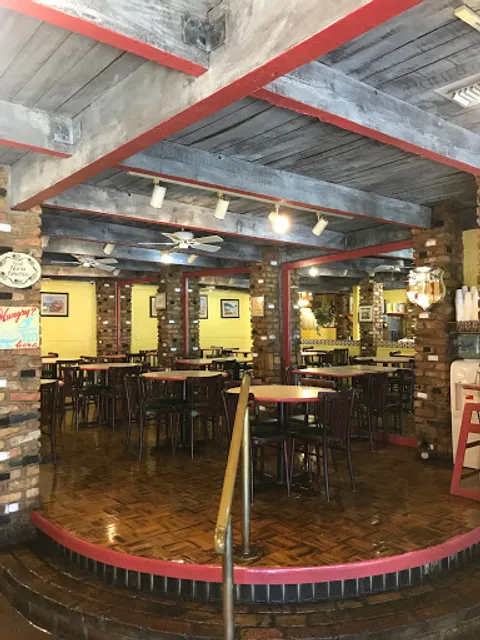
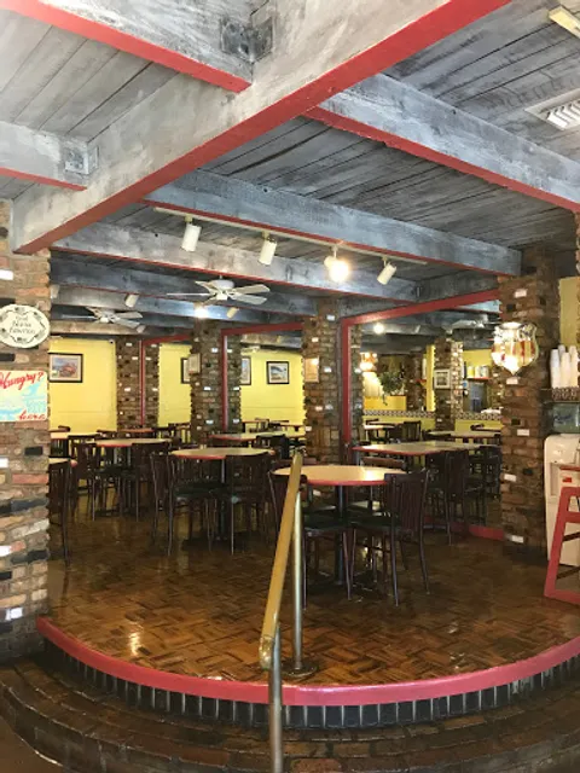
- potted plant (423, 443)
